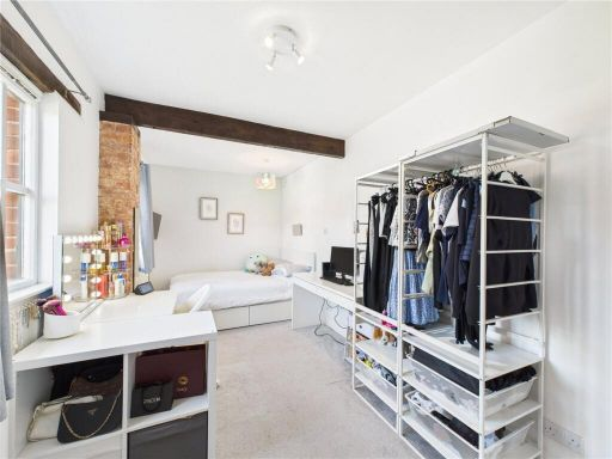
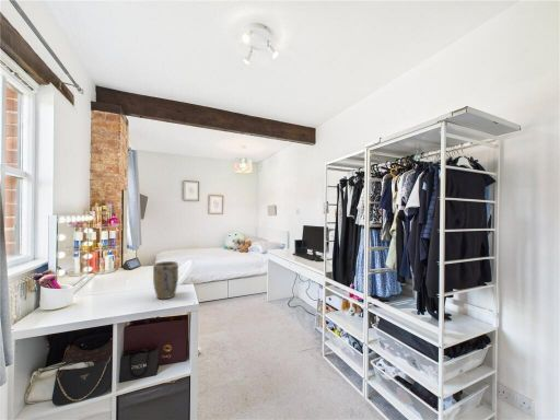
+ plant pot (165, 279)
